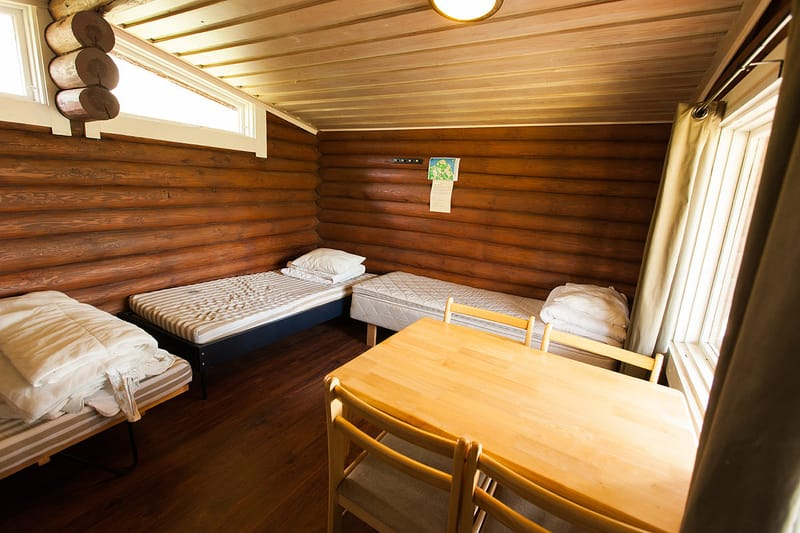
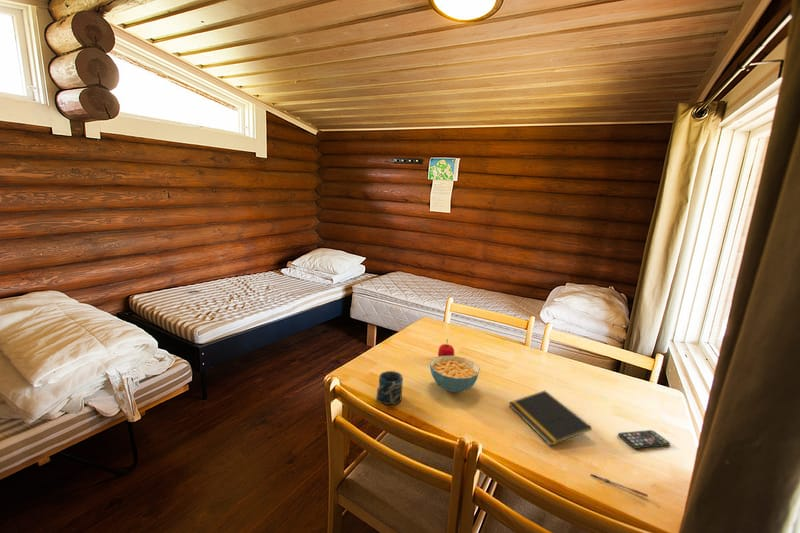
+ fruit (446, 349)
+ cup (388, 389)
+ notepad (547, 415)
+ smartphone (643, 439)
+ cereal bowl (453, 377)
+ pen (617, 484)
